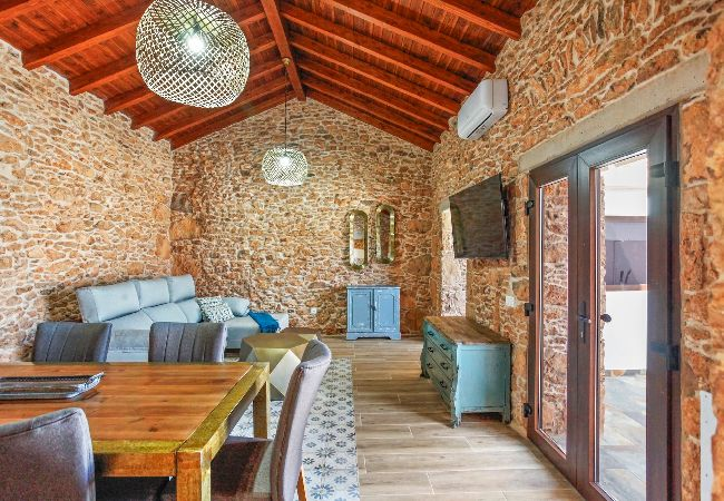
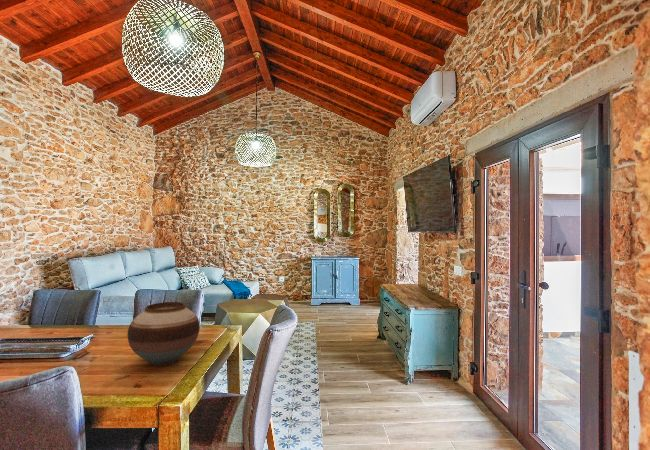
+ vase (165, 333)
